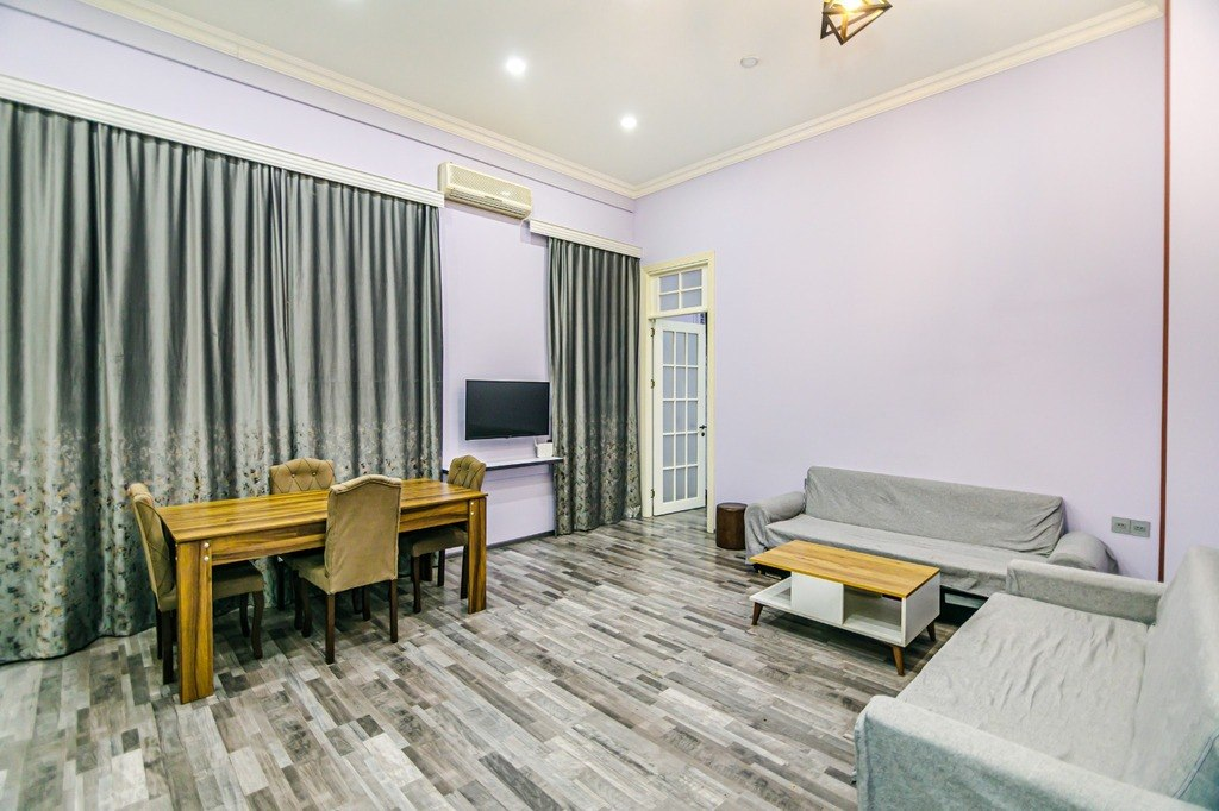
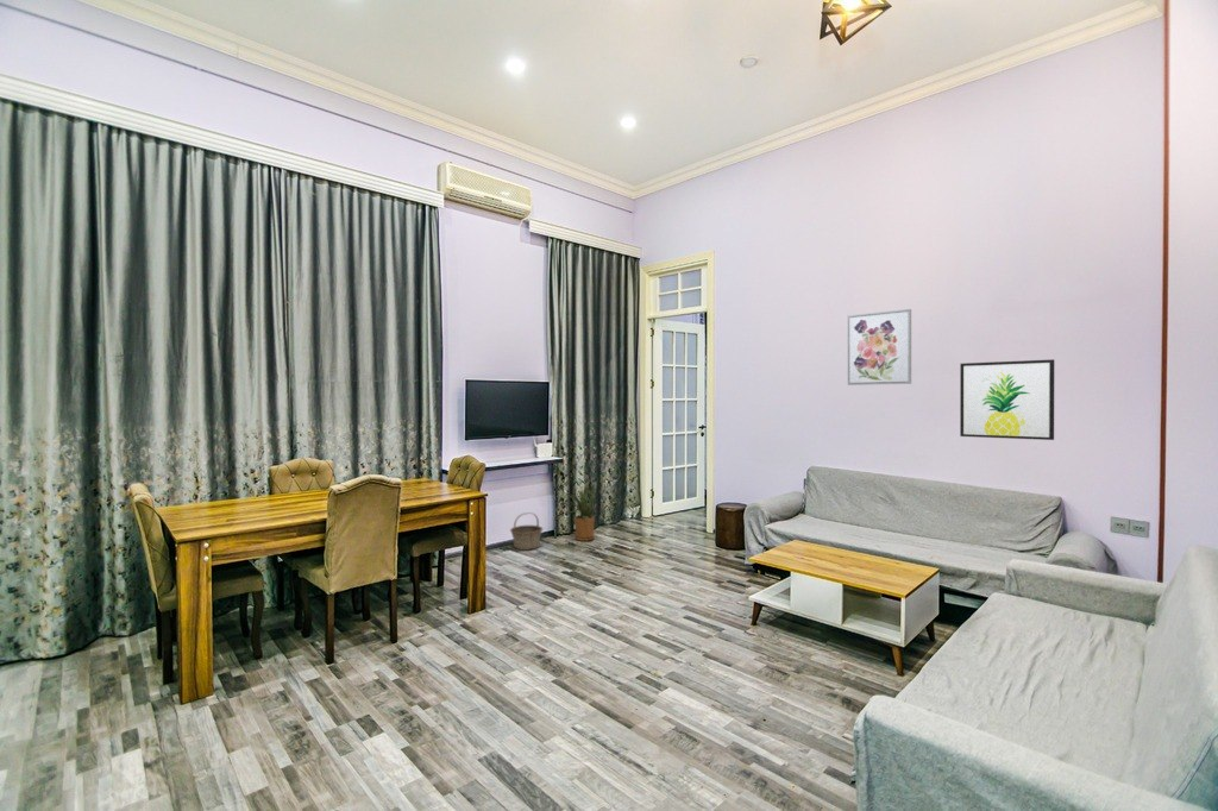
+ house plant (580, 510)
+ basket (526, 529)
+ wall art (878, 348)
+ wall art (1005, 400)
